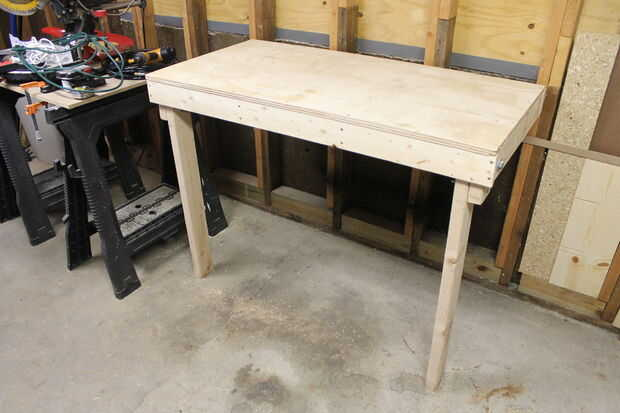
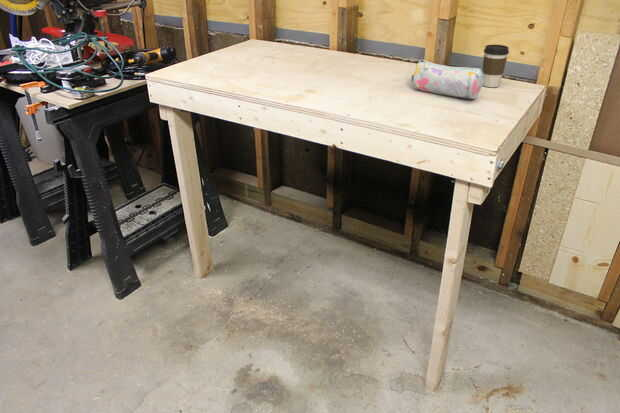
+ pencil case (447, 78)
+ coffee cup (493, 66)
